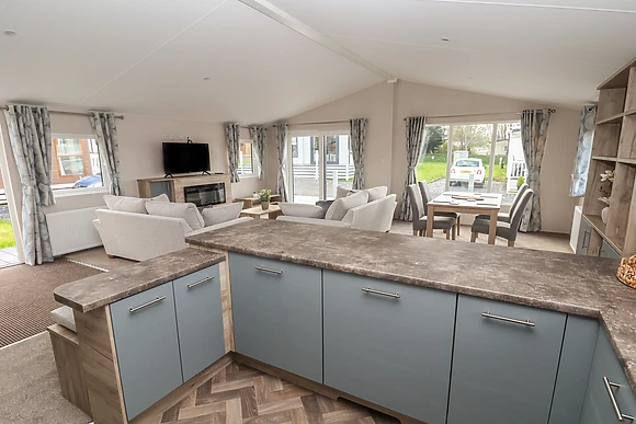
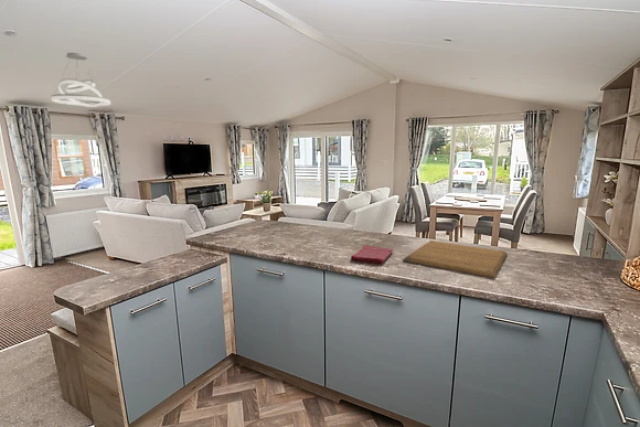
+ pendant light (79, 81)
+ chopping board (456, 255)
+ dish towel (372, 253)
